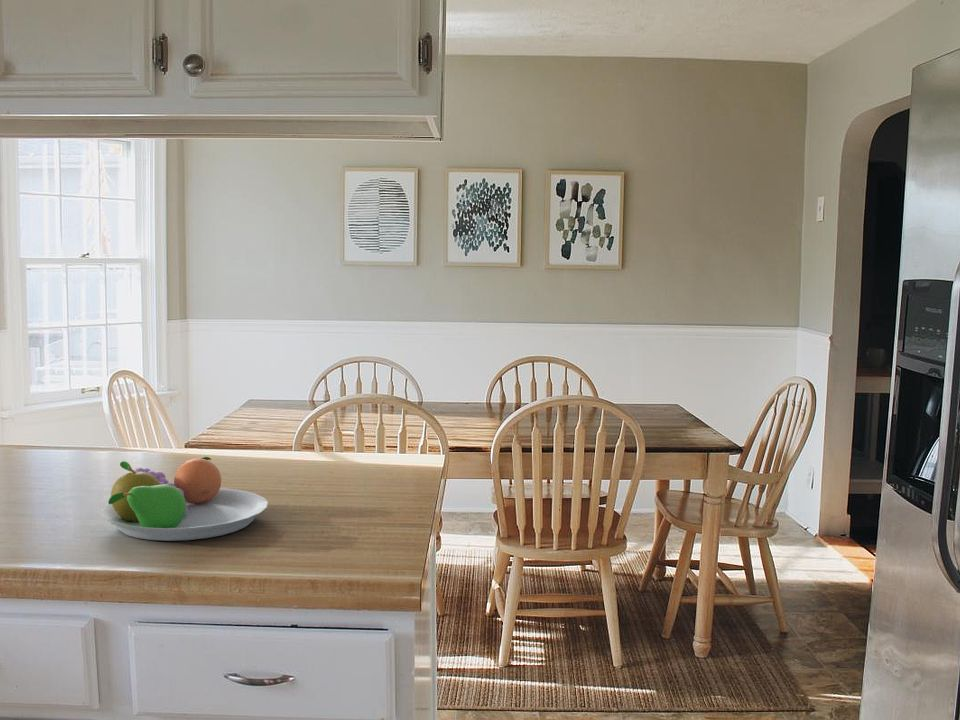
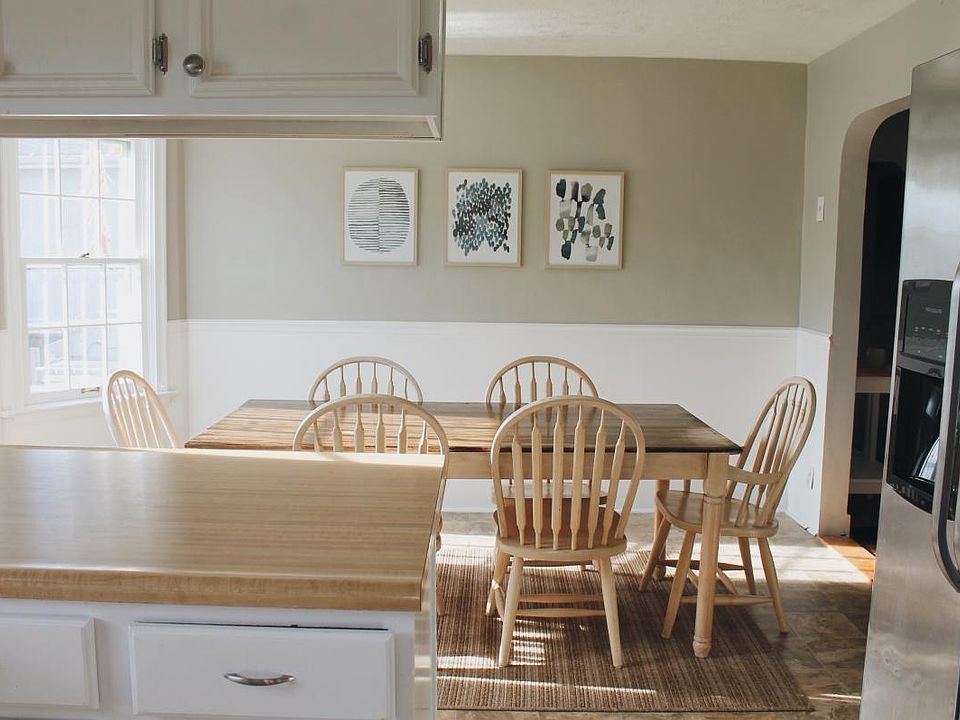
- fruit bowl (180, 492)
